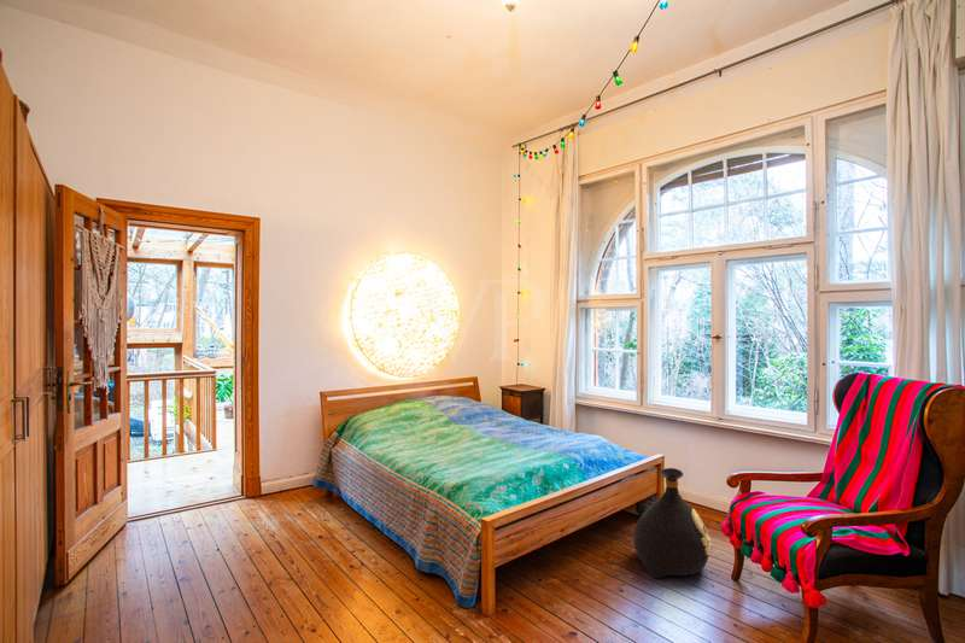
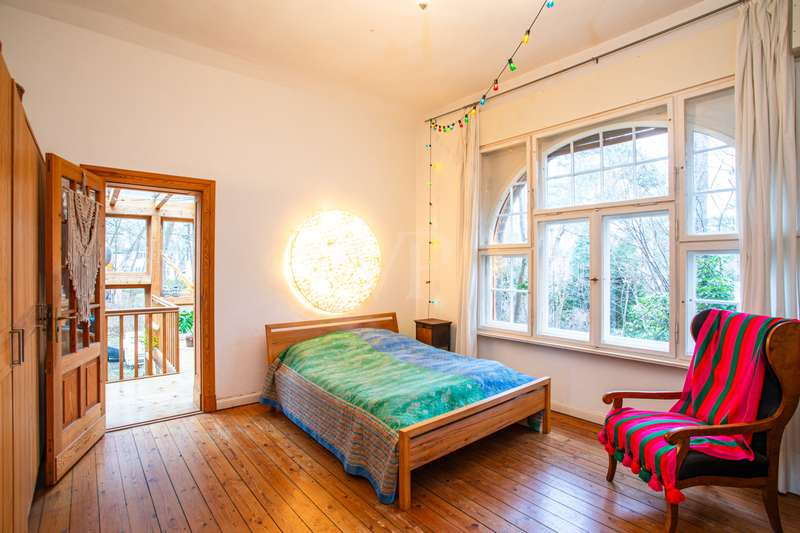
- bag (671, 516)
